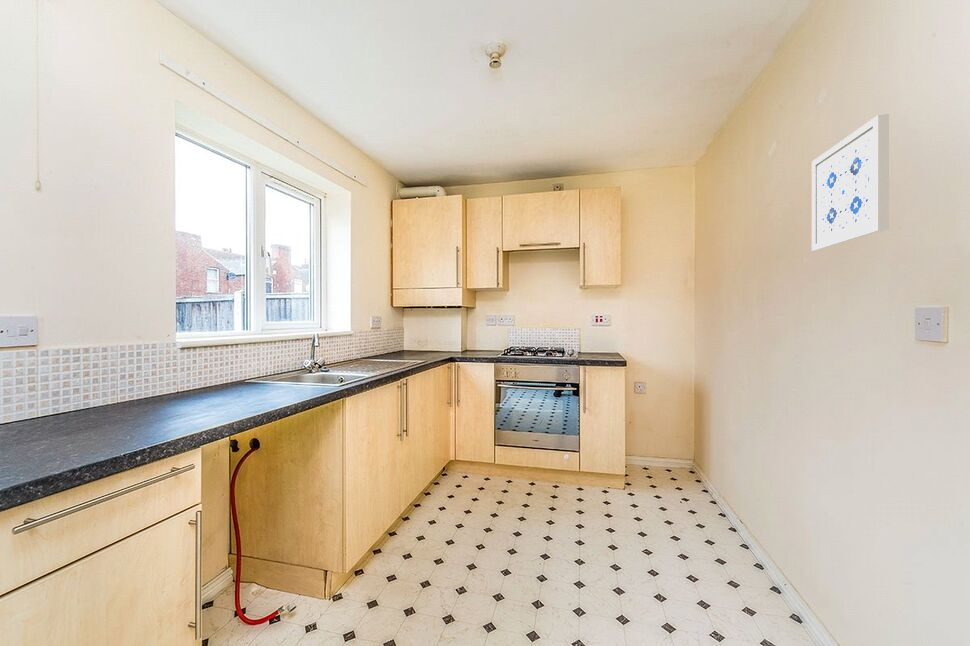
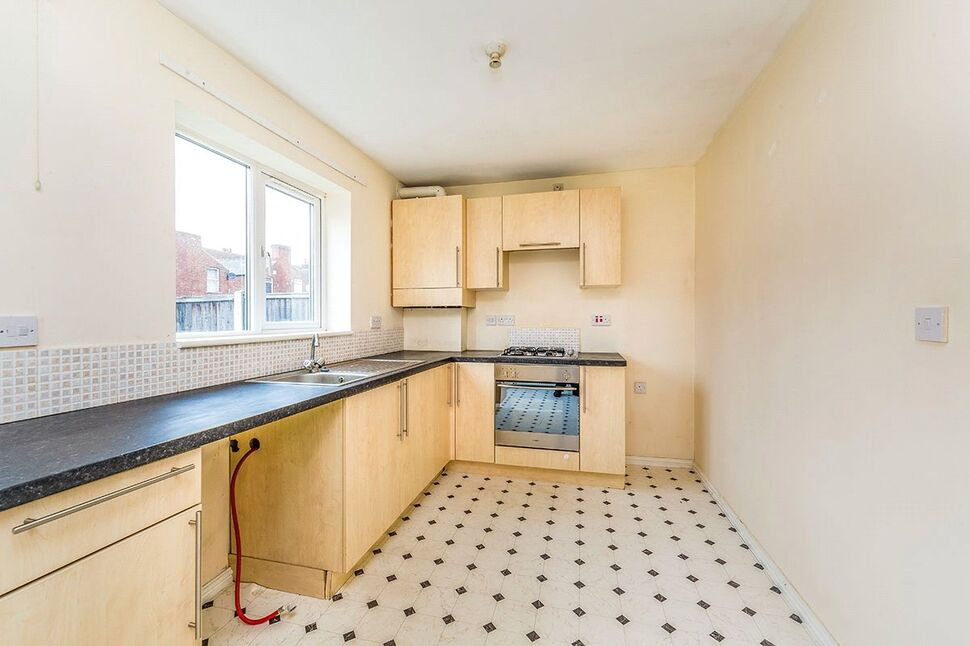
- wall art (845, 191)
